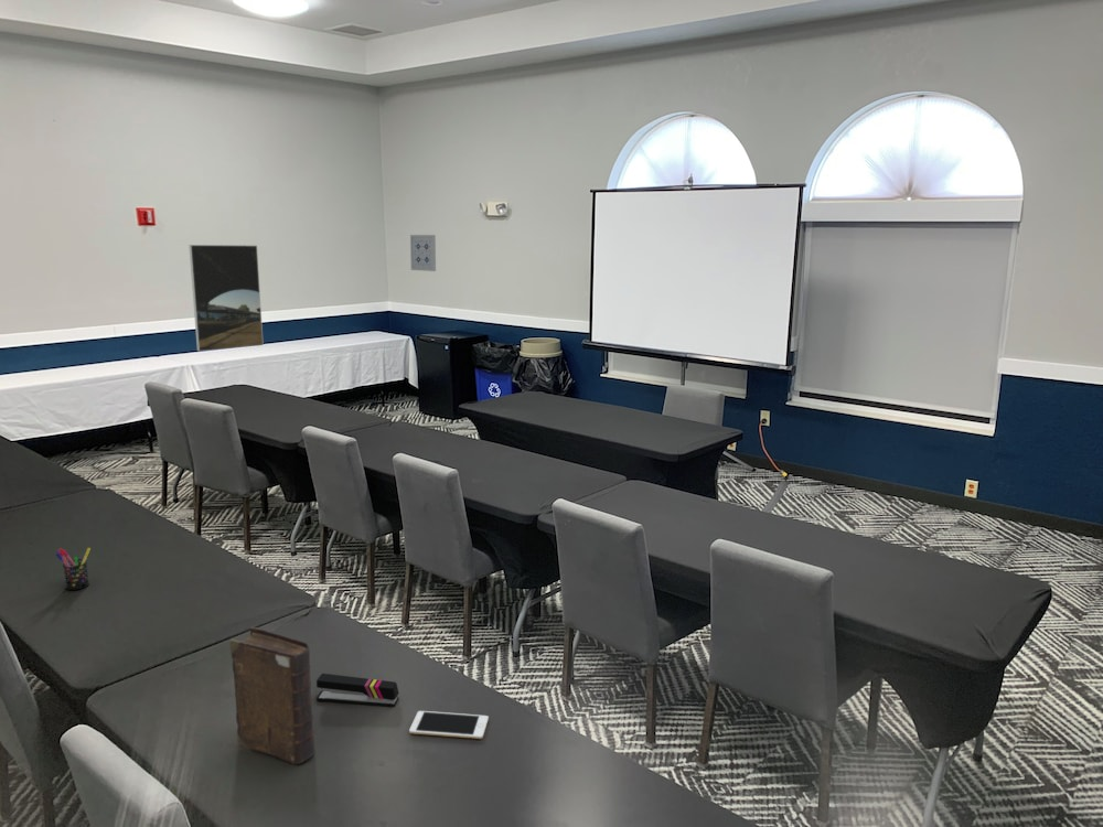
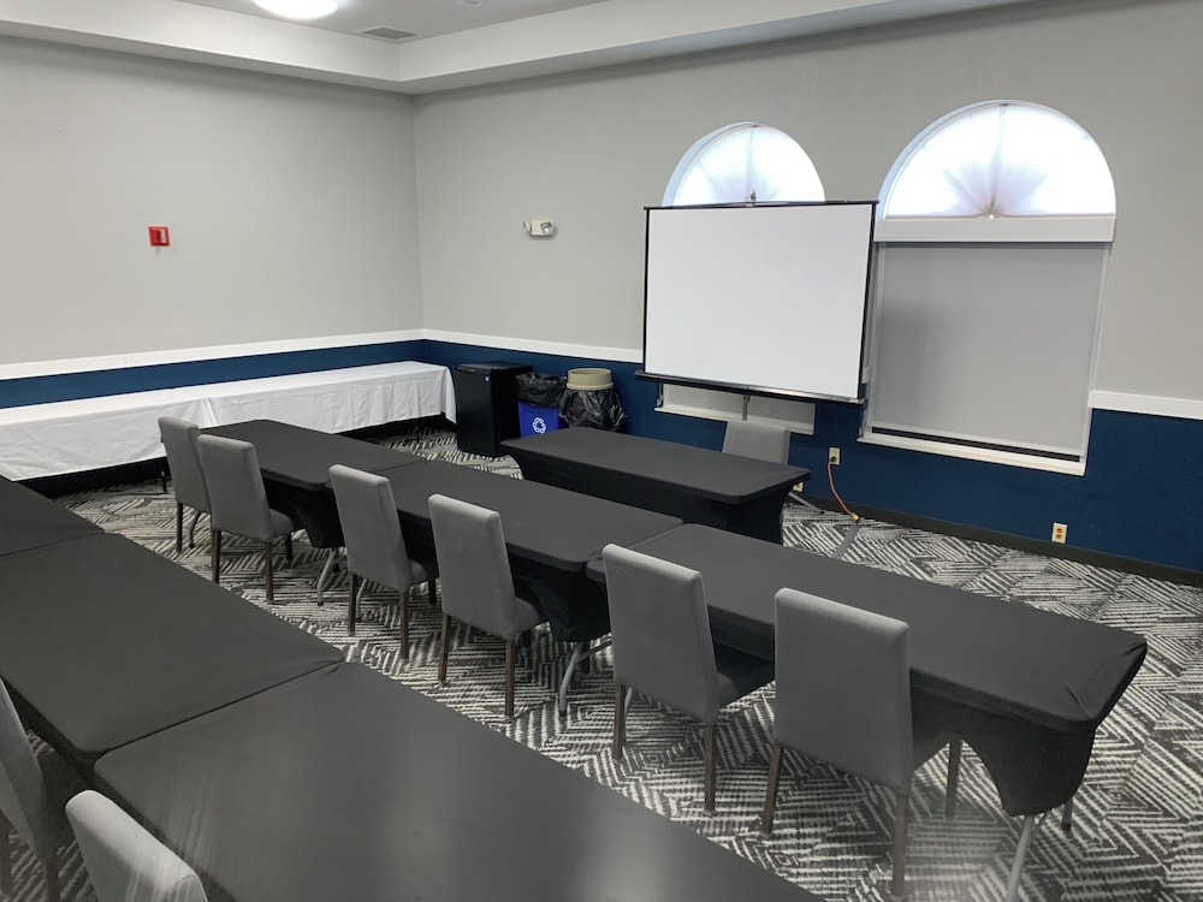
- wall art (422, 253)
- pen holder (74, 567)
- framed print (227, 297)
- cell phone (449, 724)
- stapler (357, 689)
- book (274, 696)
